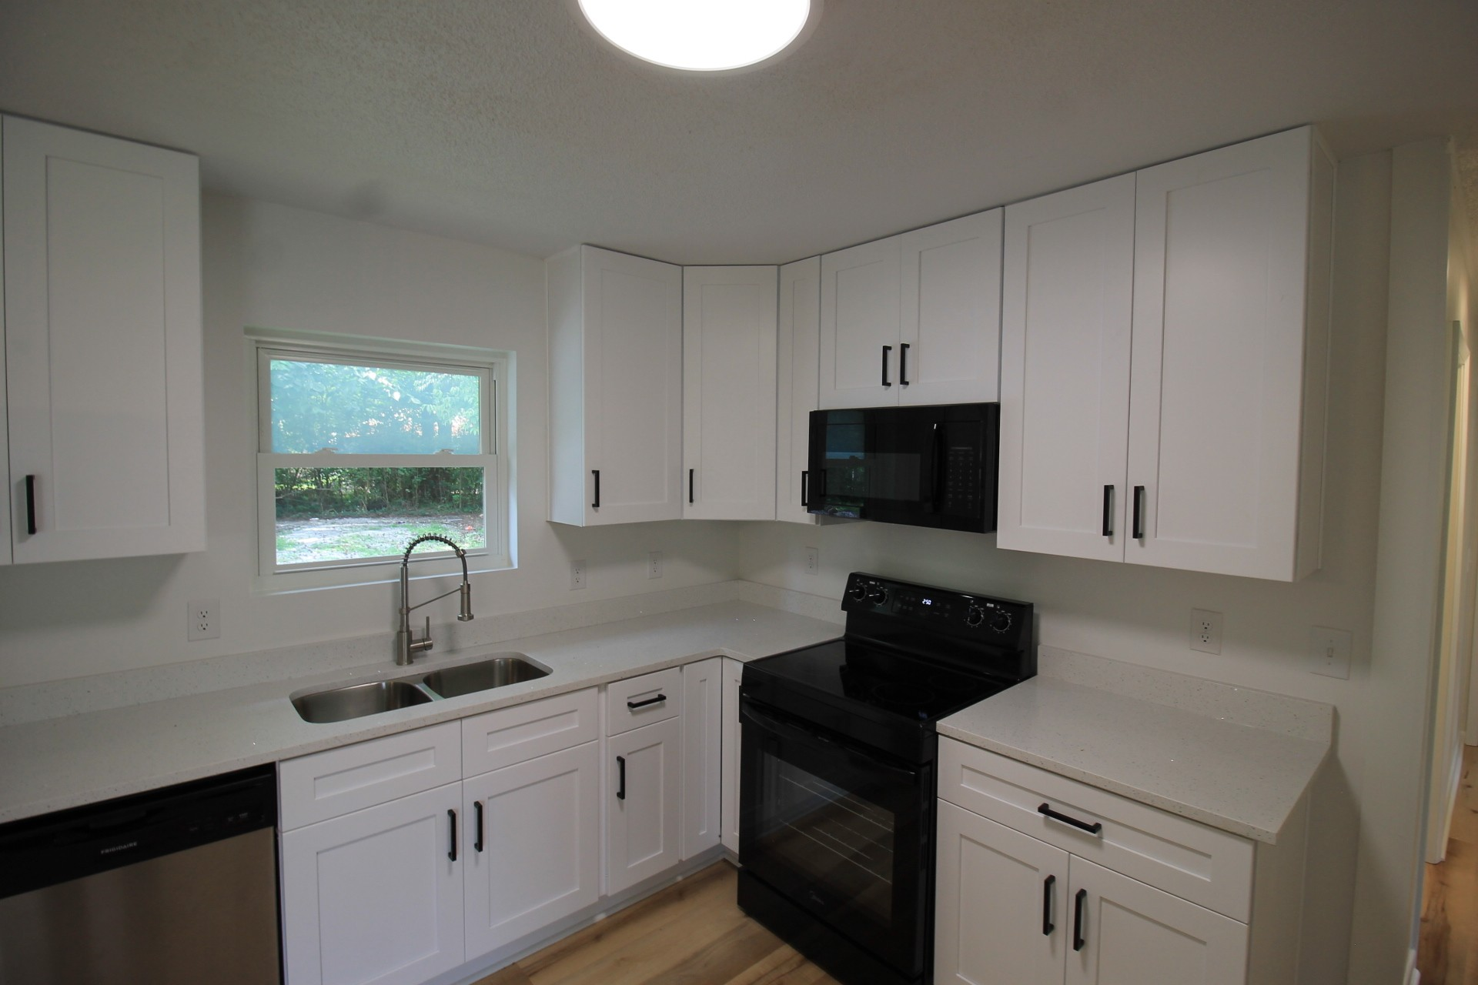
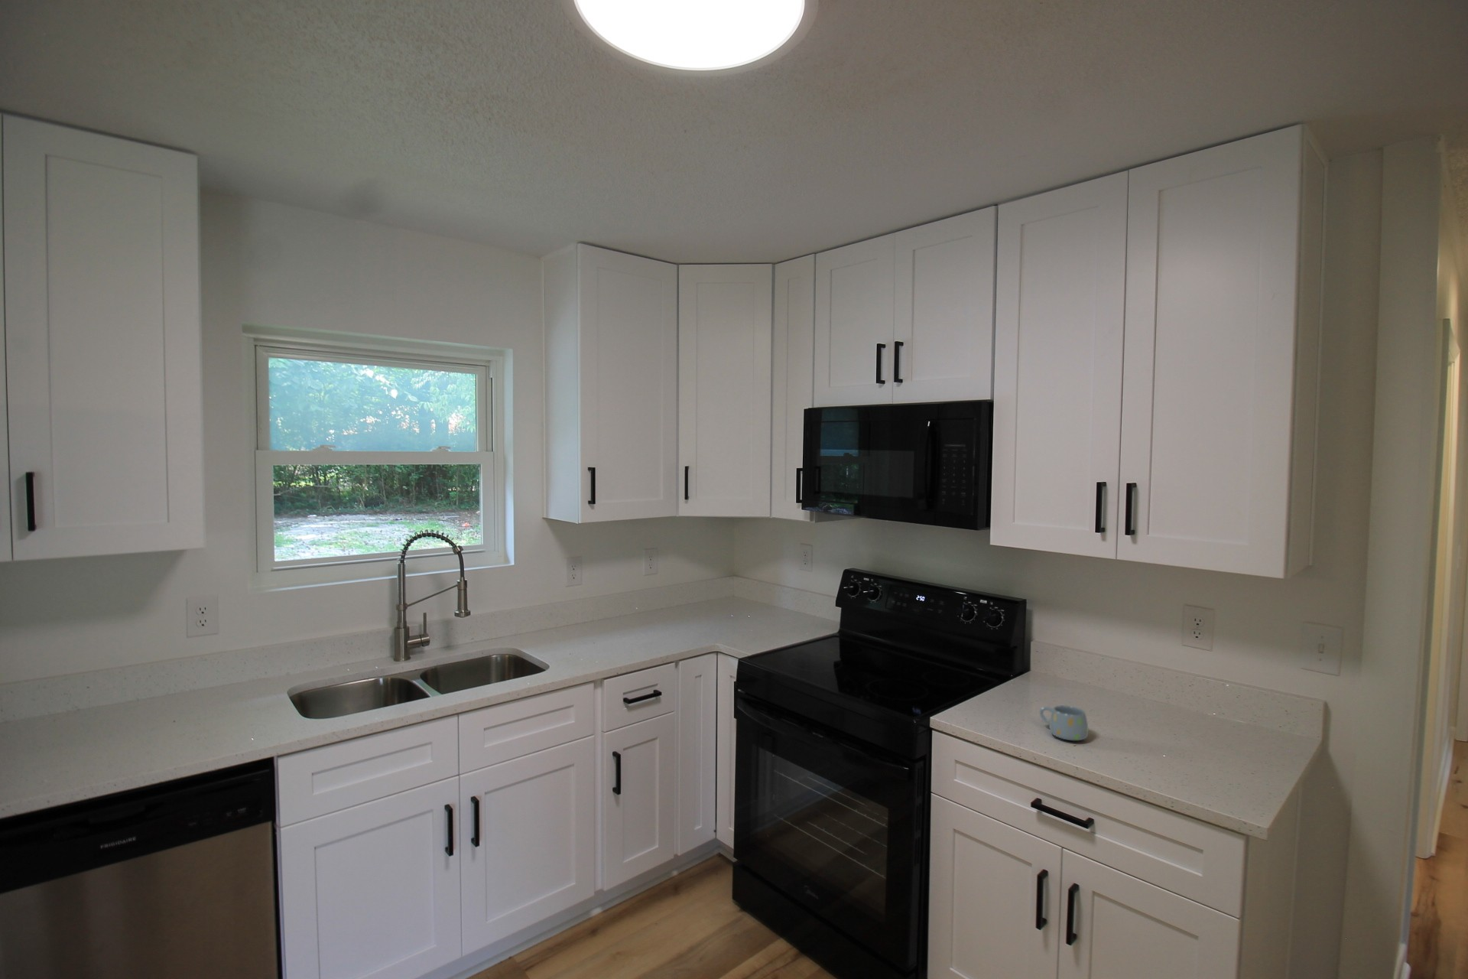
+ mug (1062, 721)
